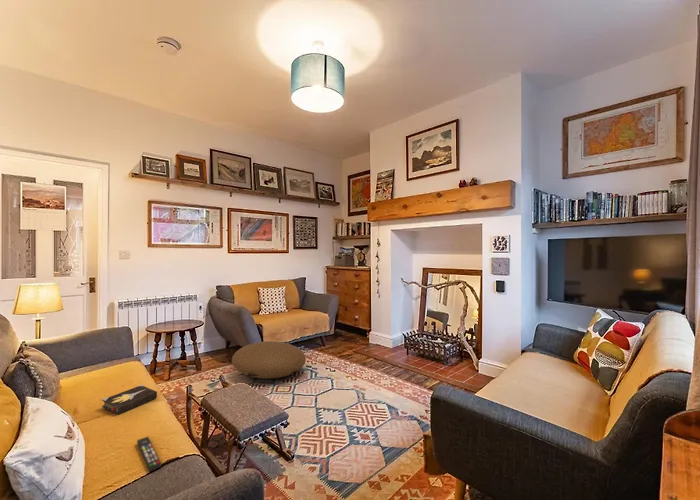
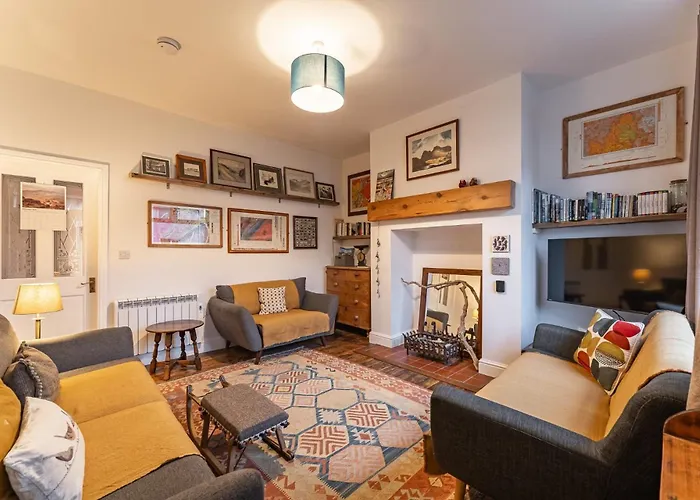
- hardback book (130, 398)
- pouf (269, 358)
- remote control (148, 452)
